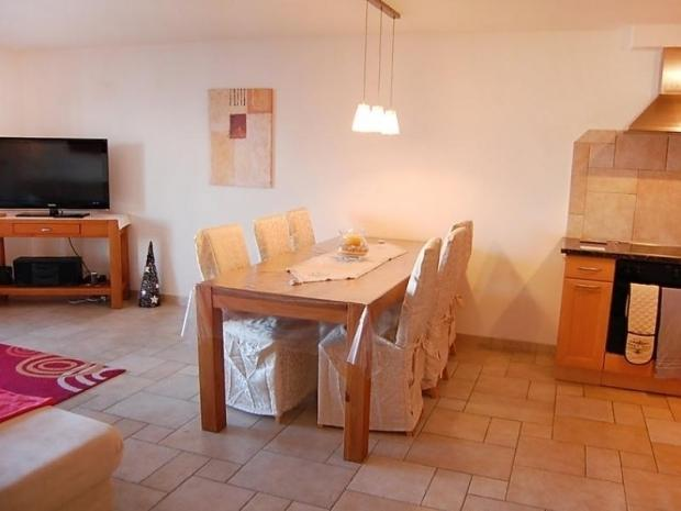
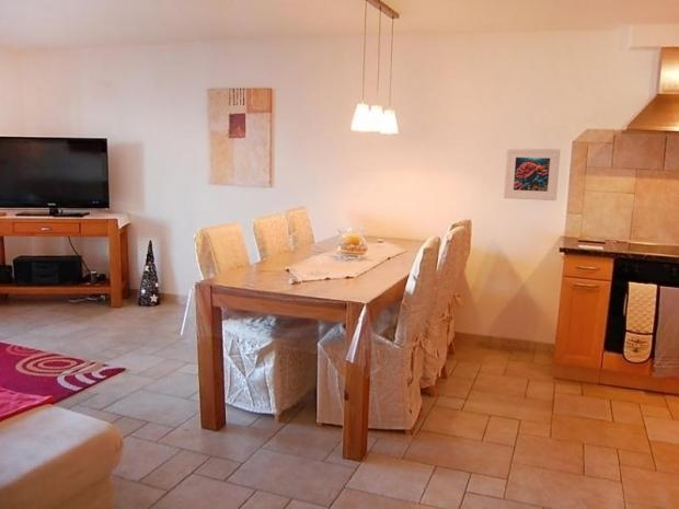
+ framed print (531, 174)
